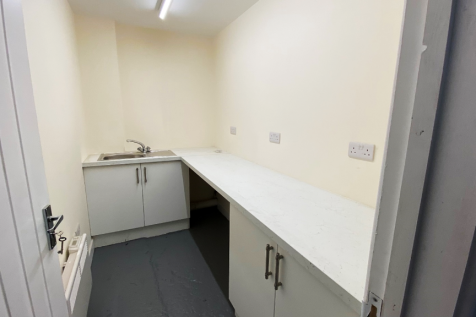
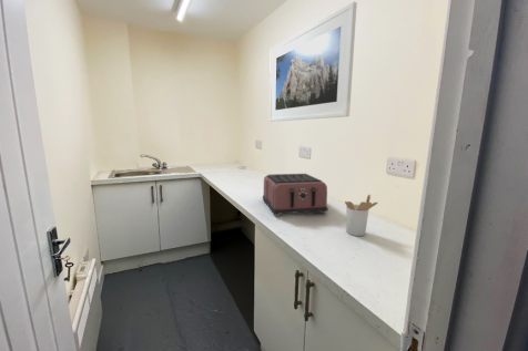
+ utensil holder (359, 215)
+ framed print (302, 76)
+ toaster (293, 192)
